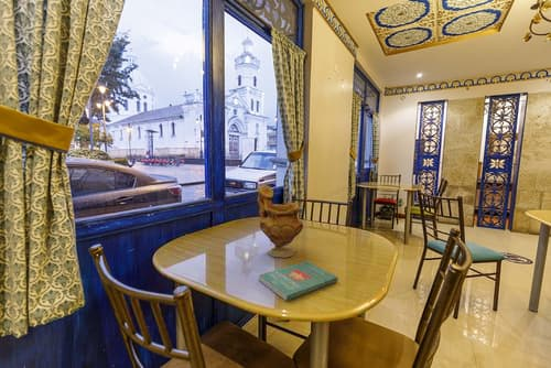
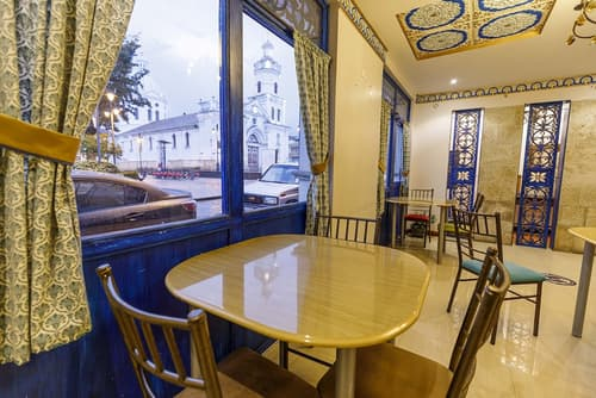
- book (298, 278)
- vase (281, 219)
